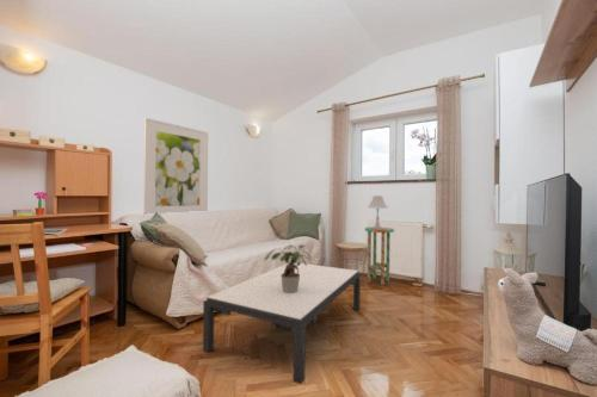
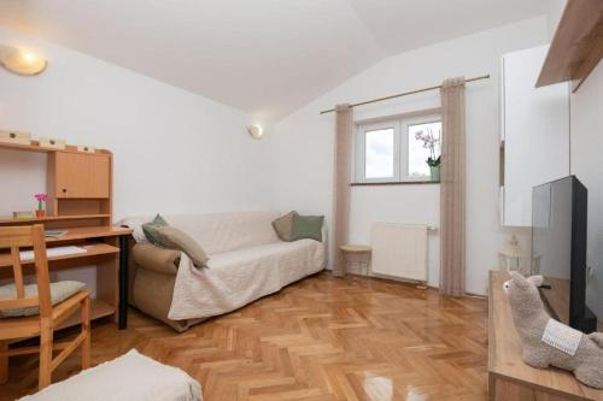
- table lamp (377, 211)
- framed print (178, 170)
- coffee table (294, 303)
- potted plant (293, 266)
- side table (381, 255)
